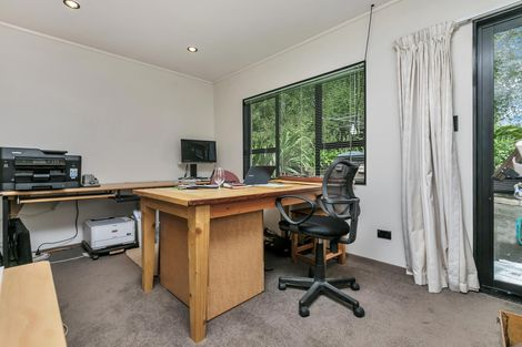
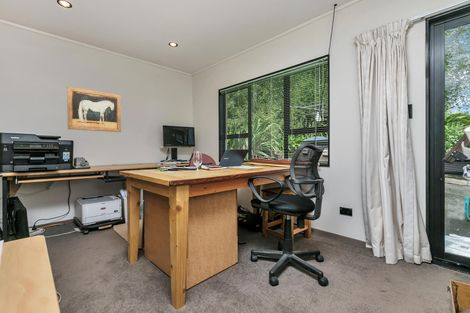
+ wall art (95, 111)
